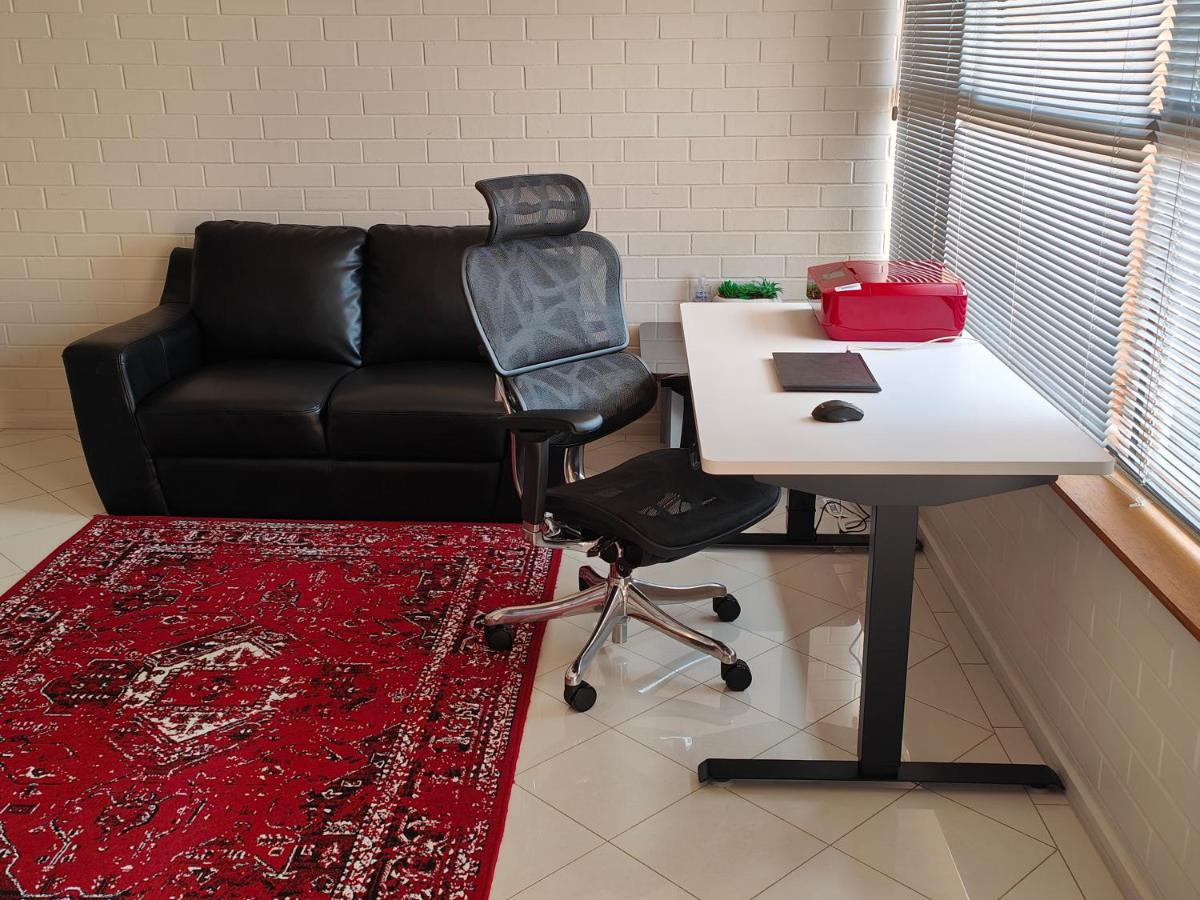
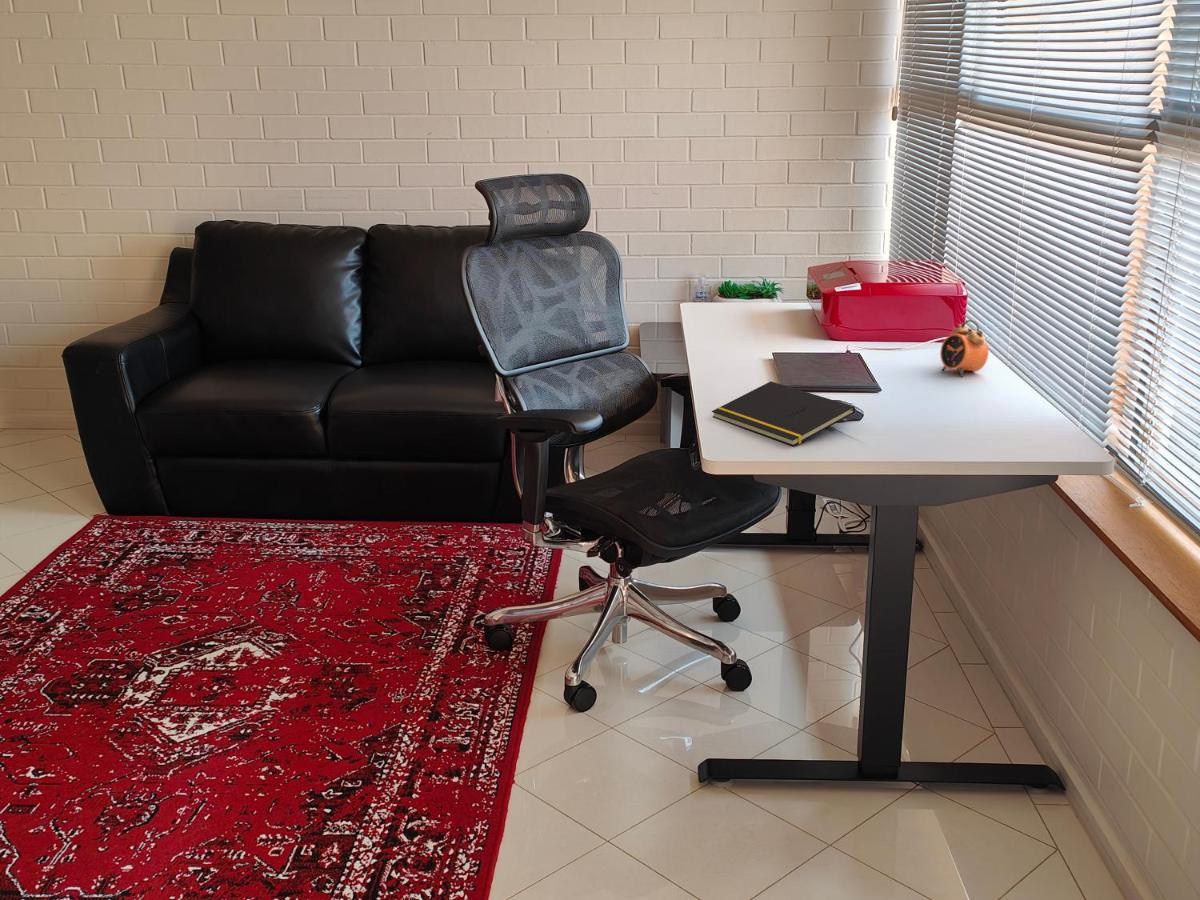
+ alarm clock (964, 347)
+ notepad (781, 411)
